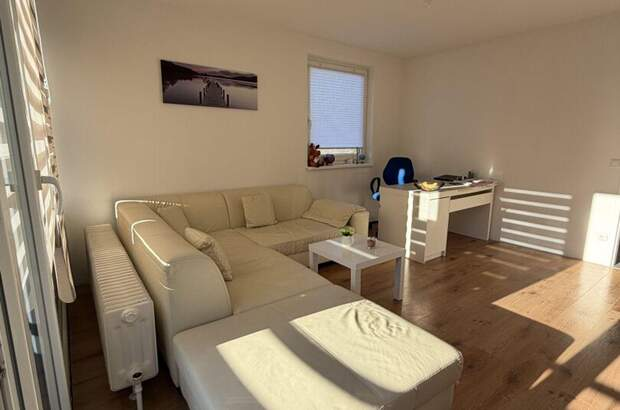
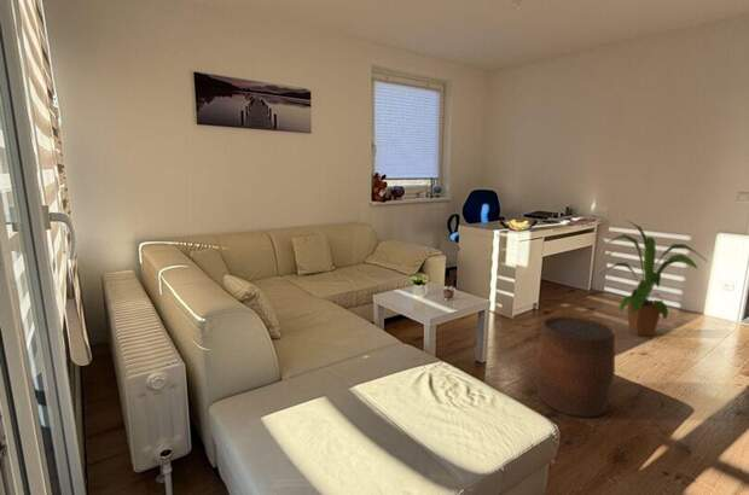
+ house plant (651, 281)
+ stool (574, 363)
